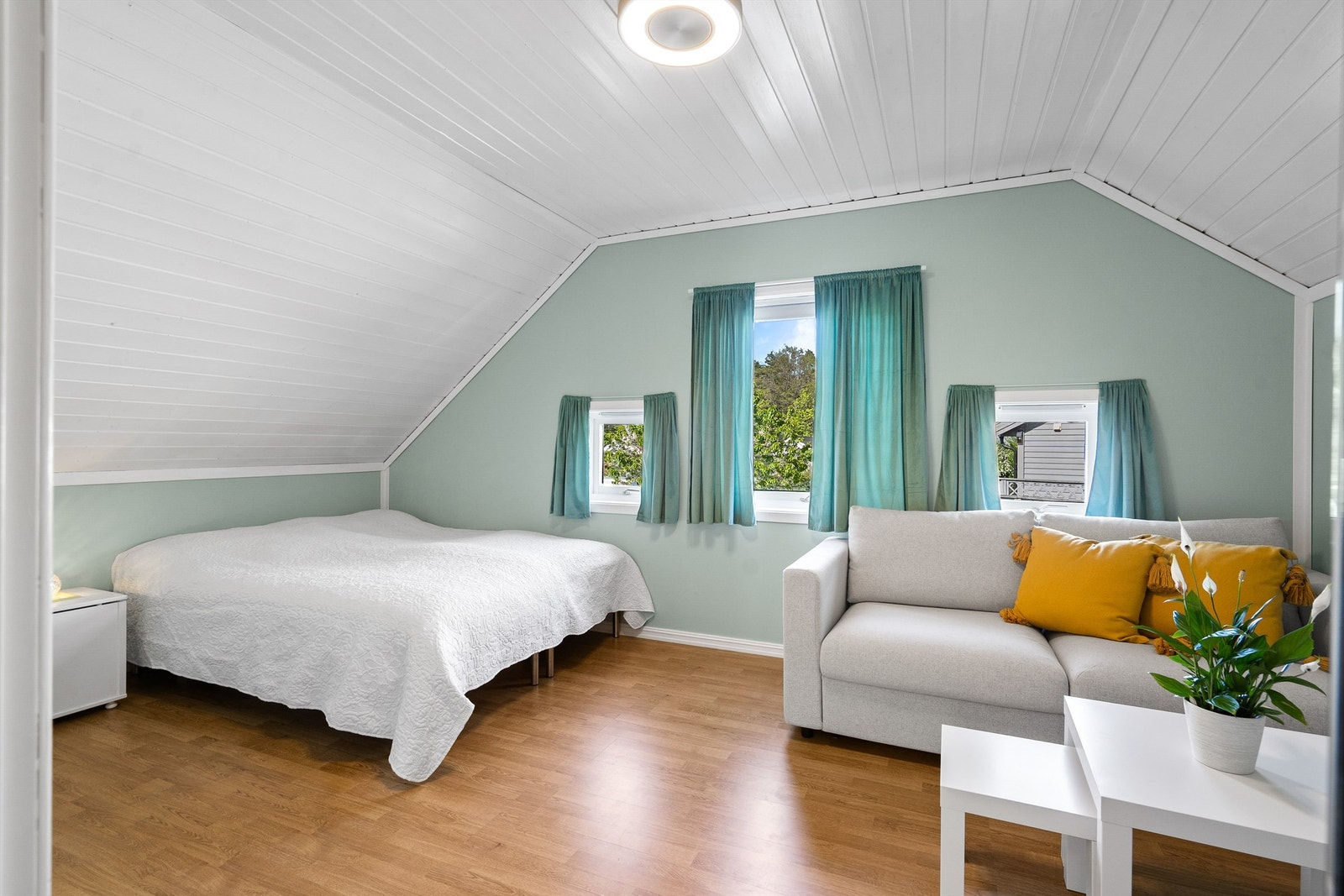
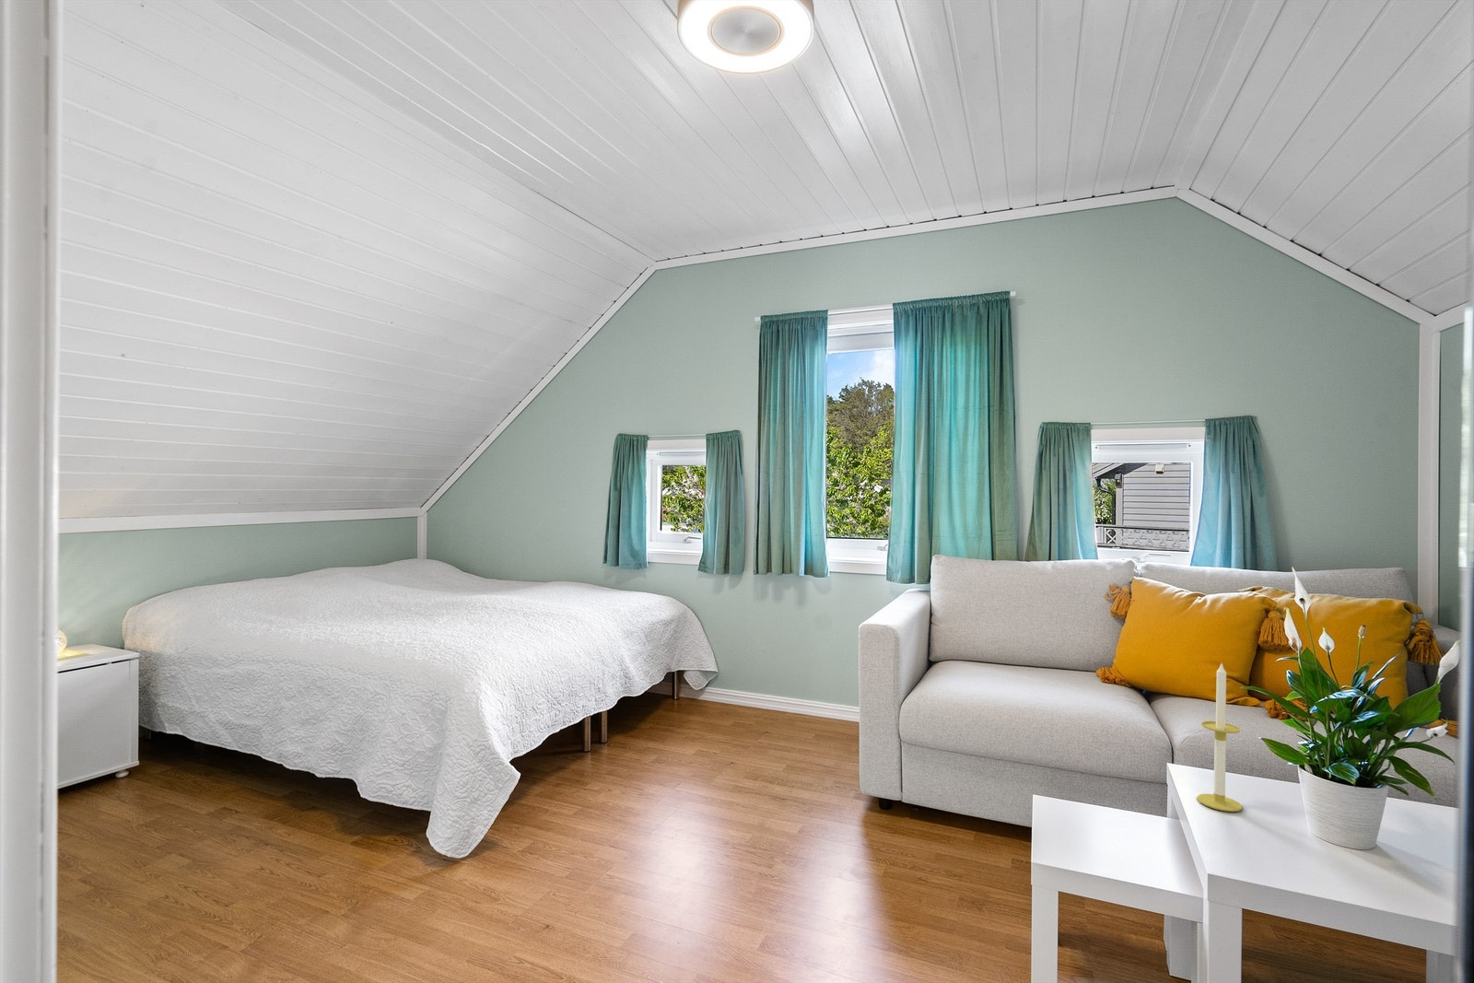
+ candle (1220, 733)
